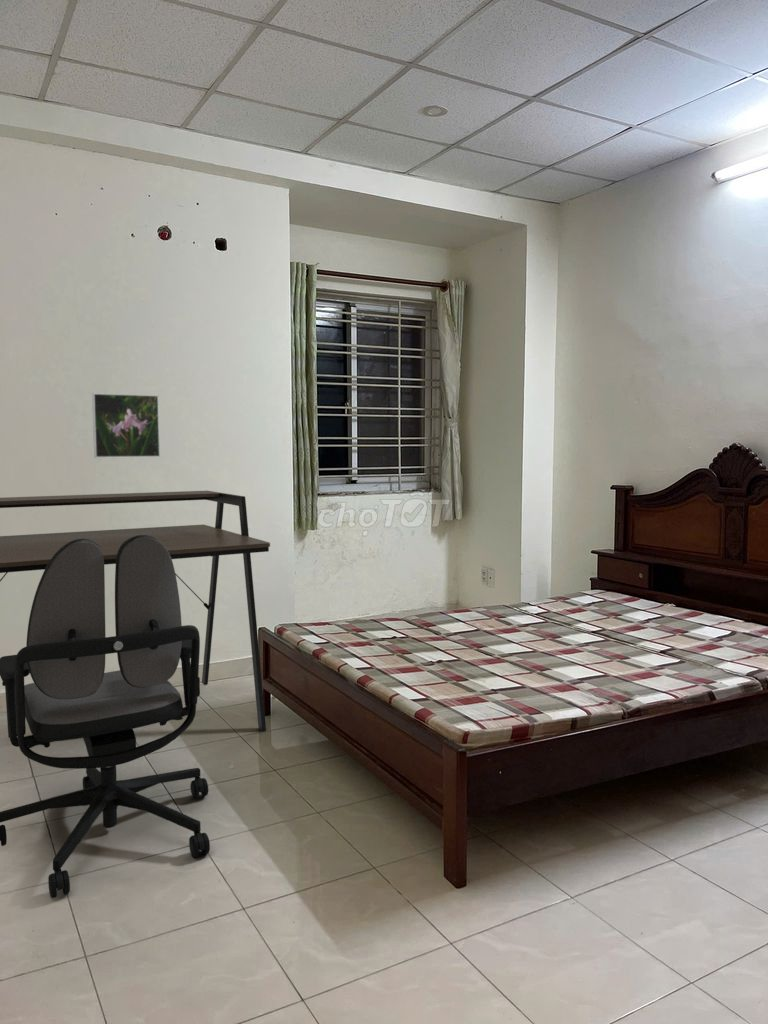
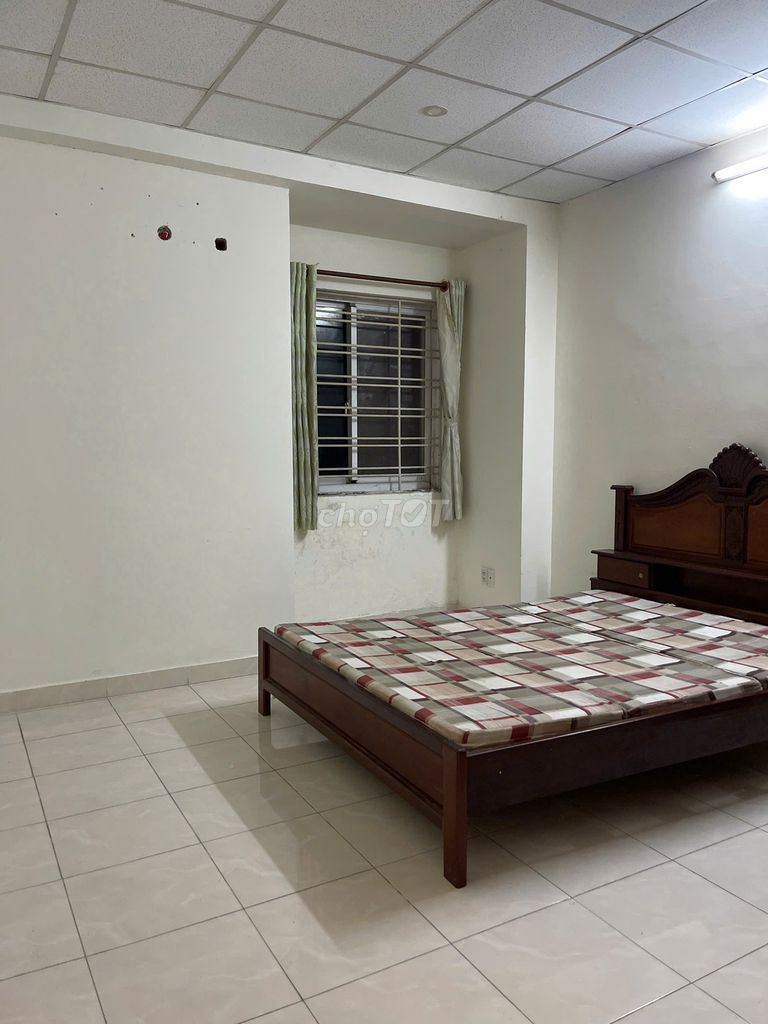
- desk (105, 564)
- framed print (126, 425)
- office chair (104, 682)
